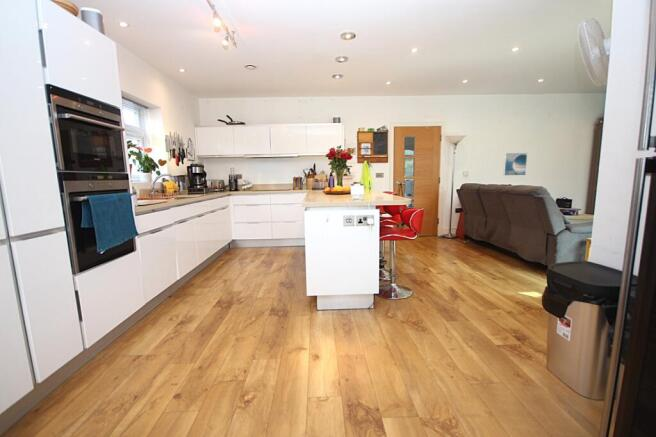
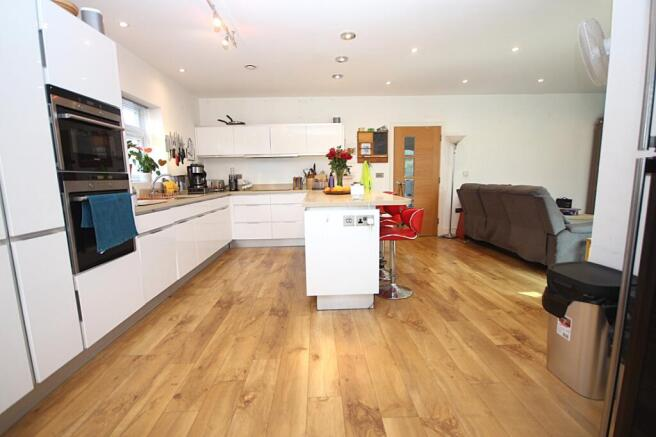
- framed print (515, 164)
